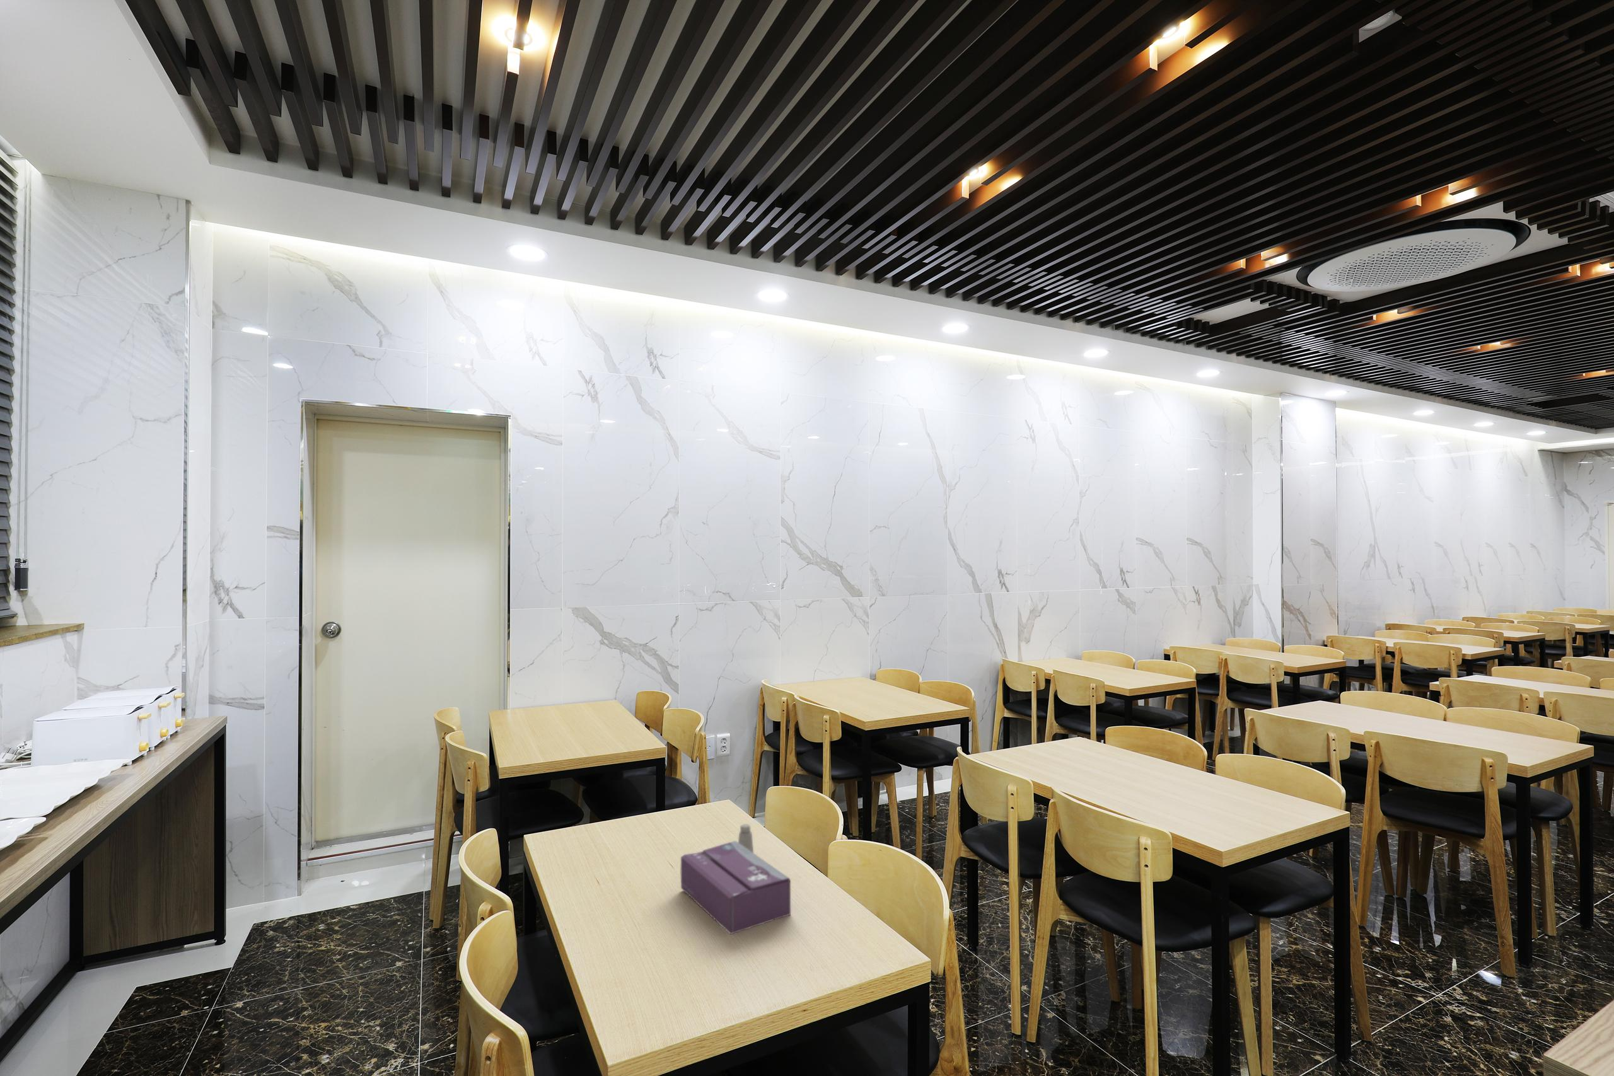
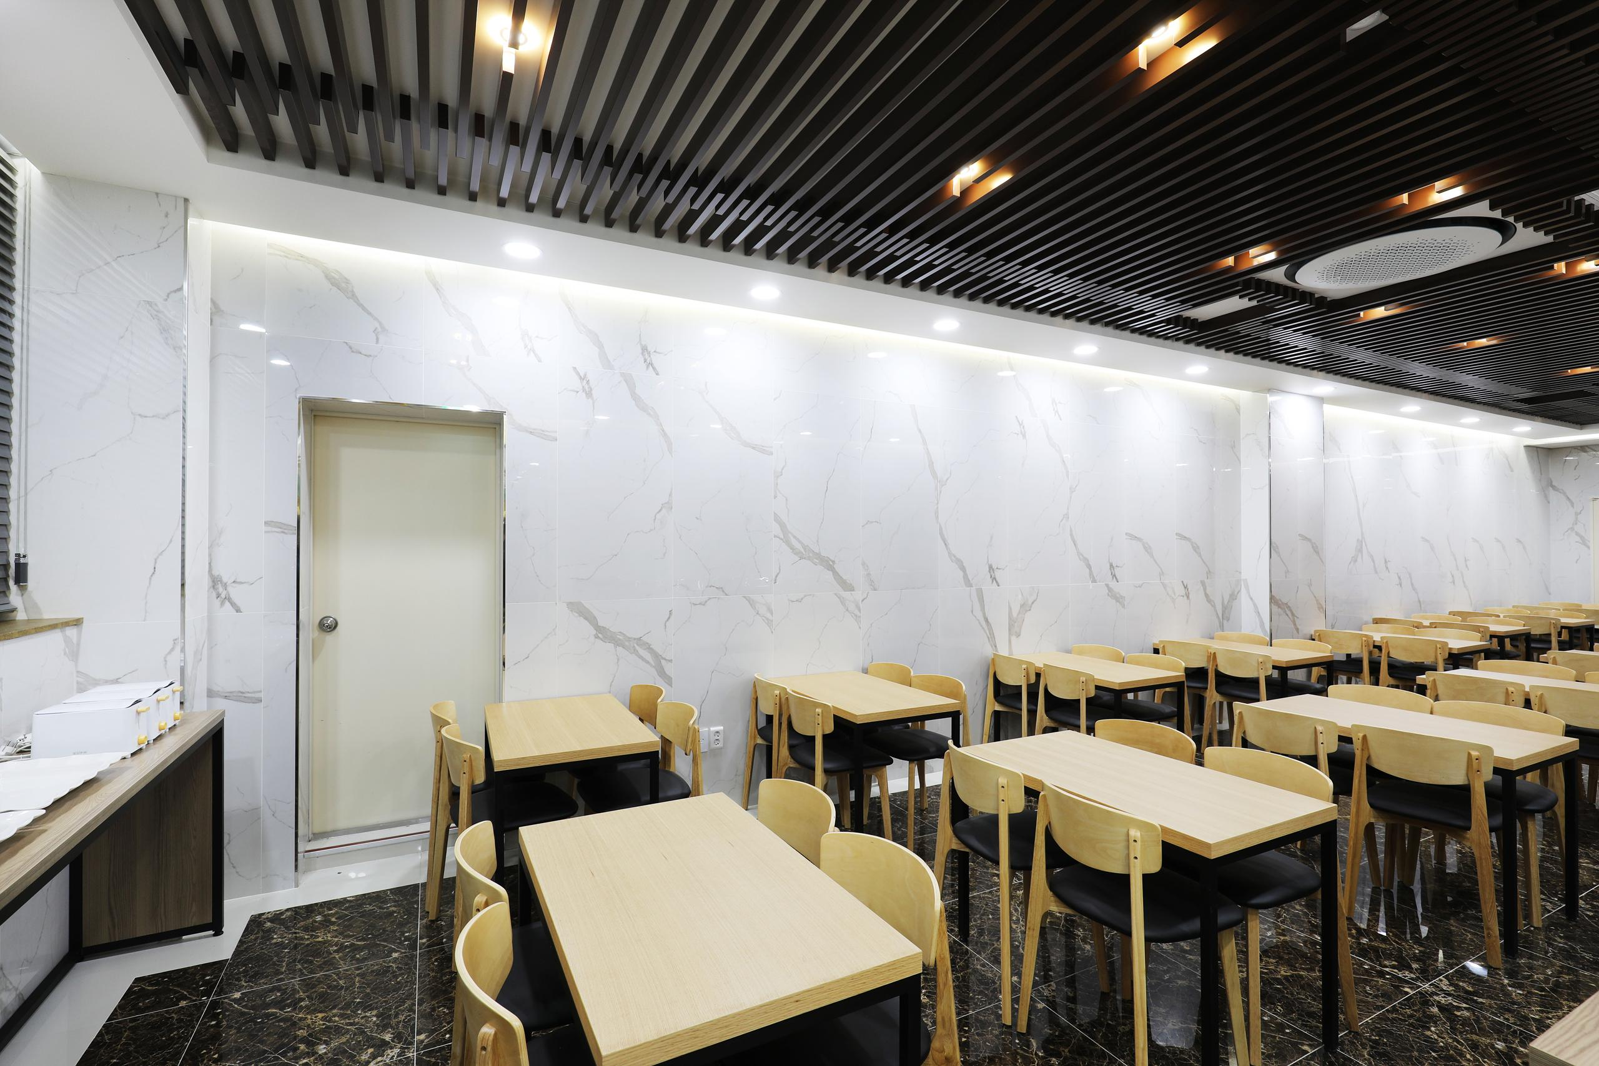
- saltshaker (746, 839)
- tissue box (734, 883)
